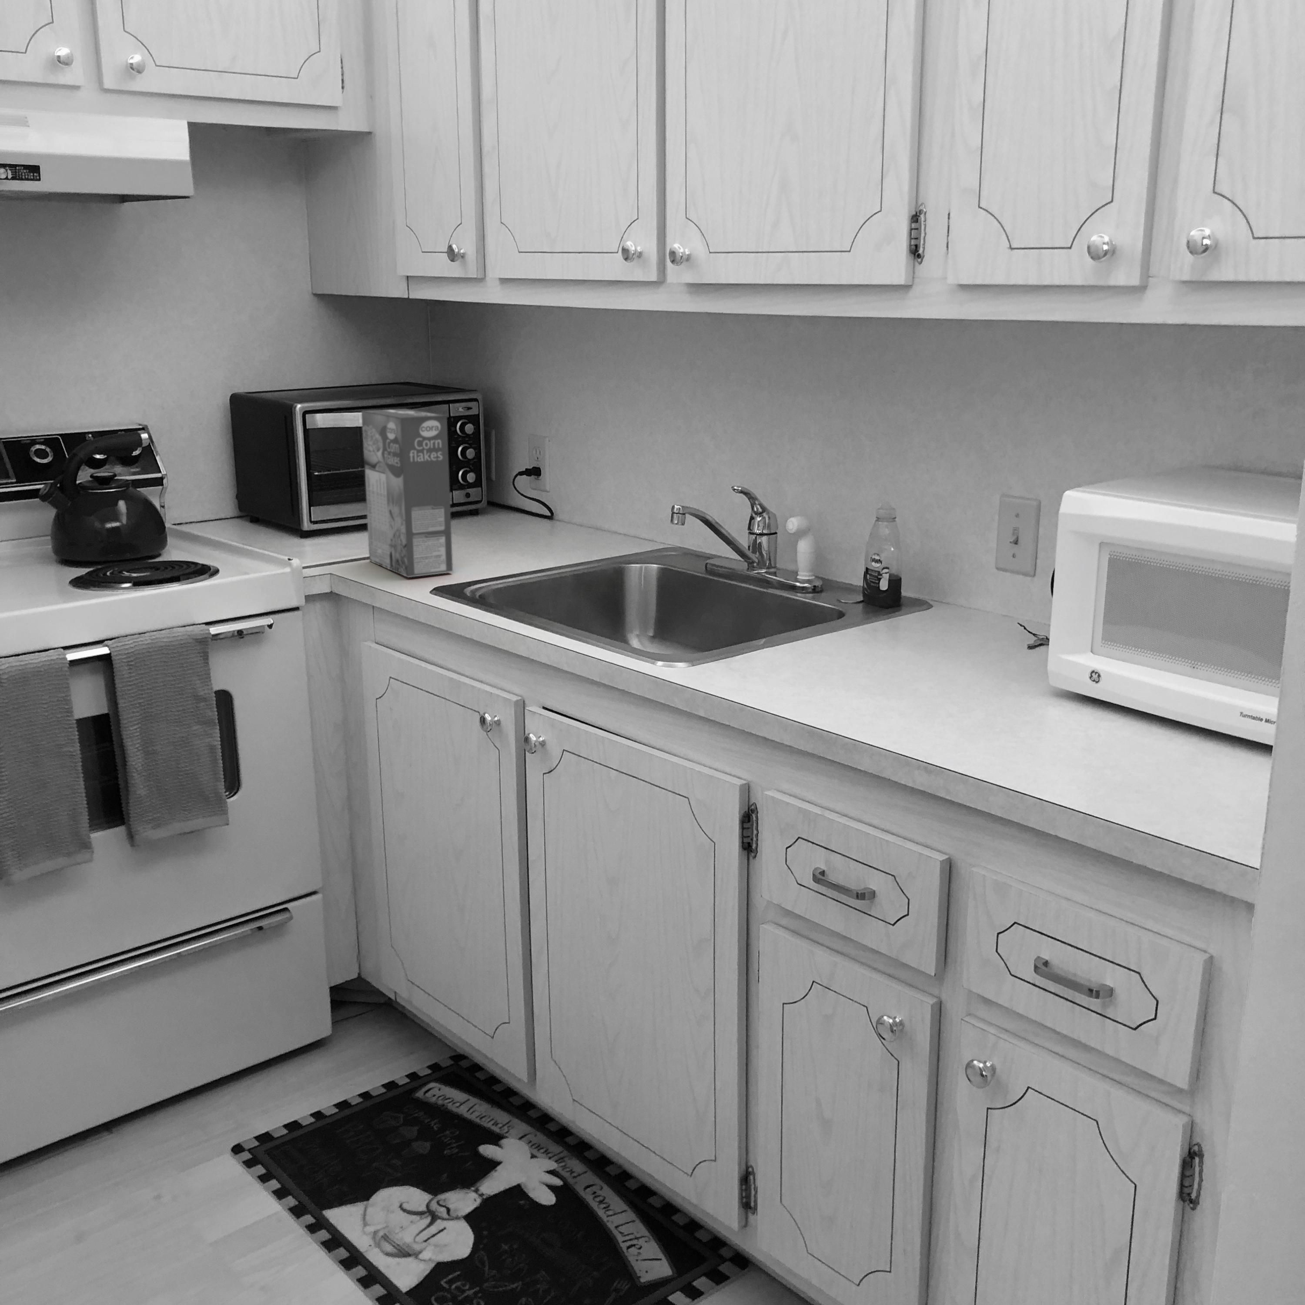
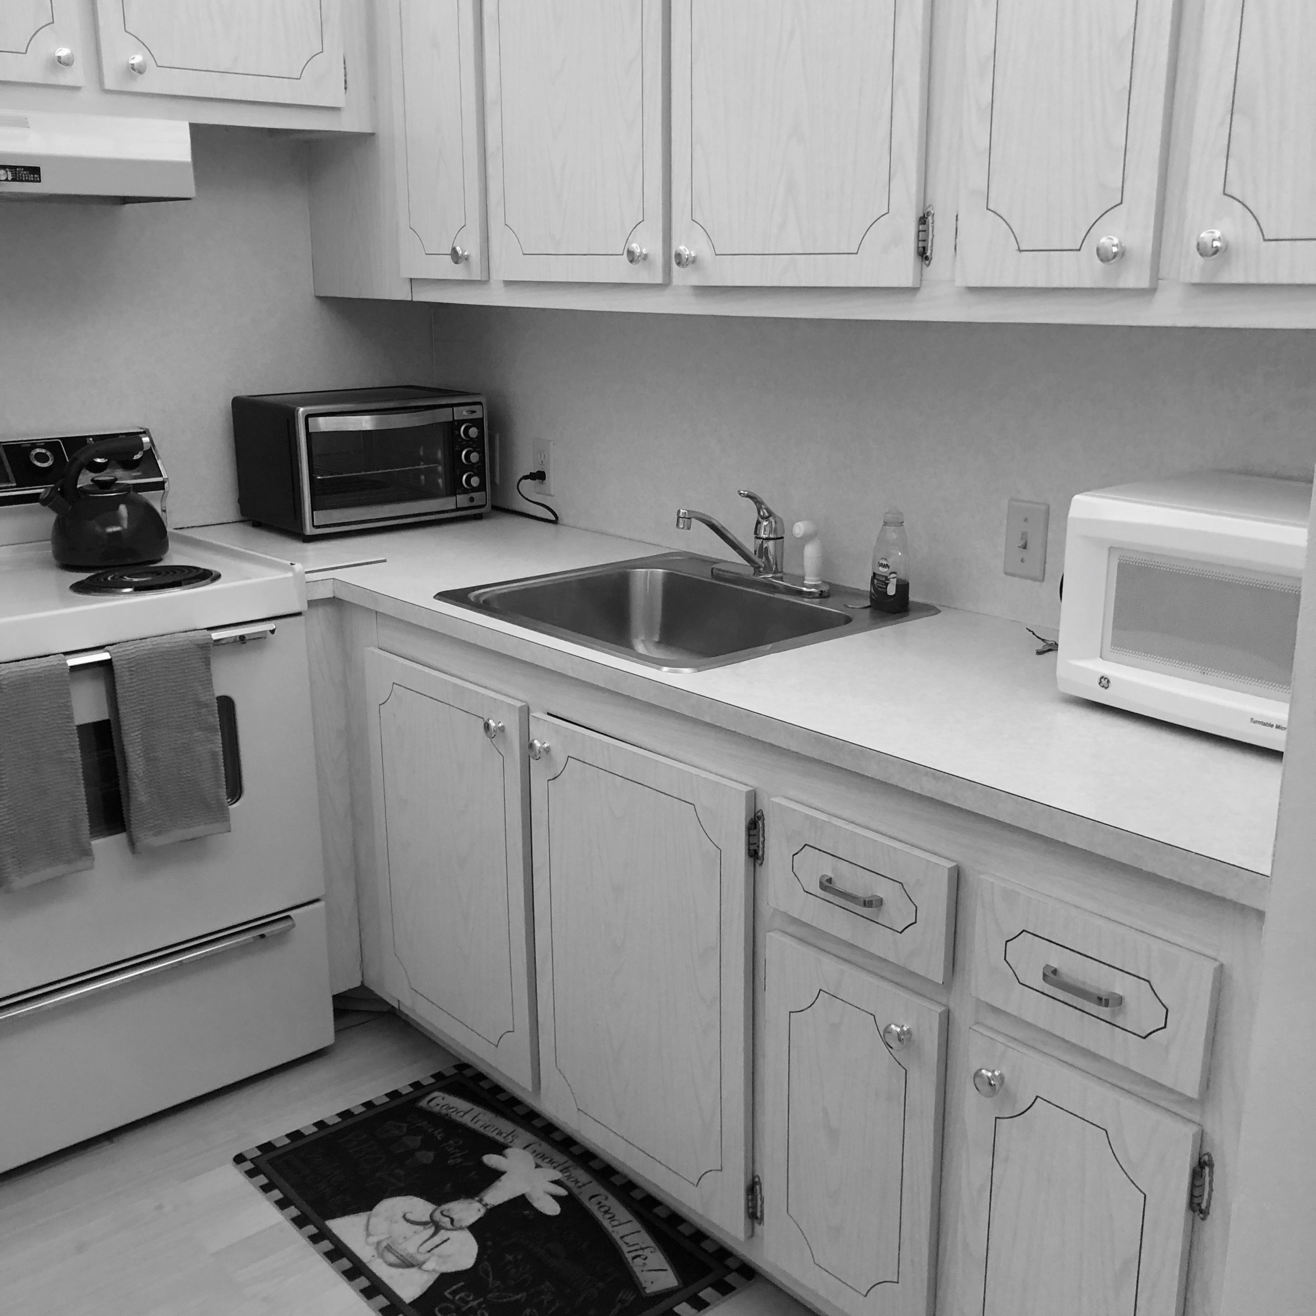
- cereal box (406, 491)
